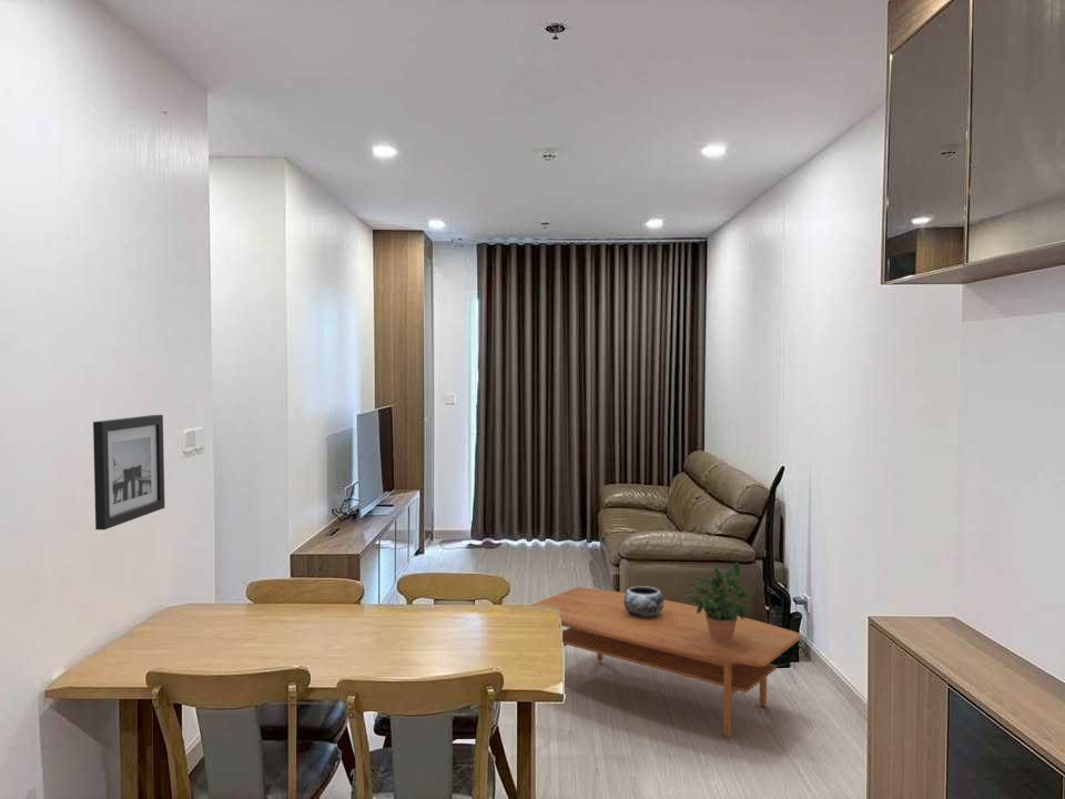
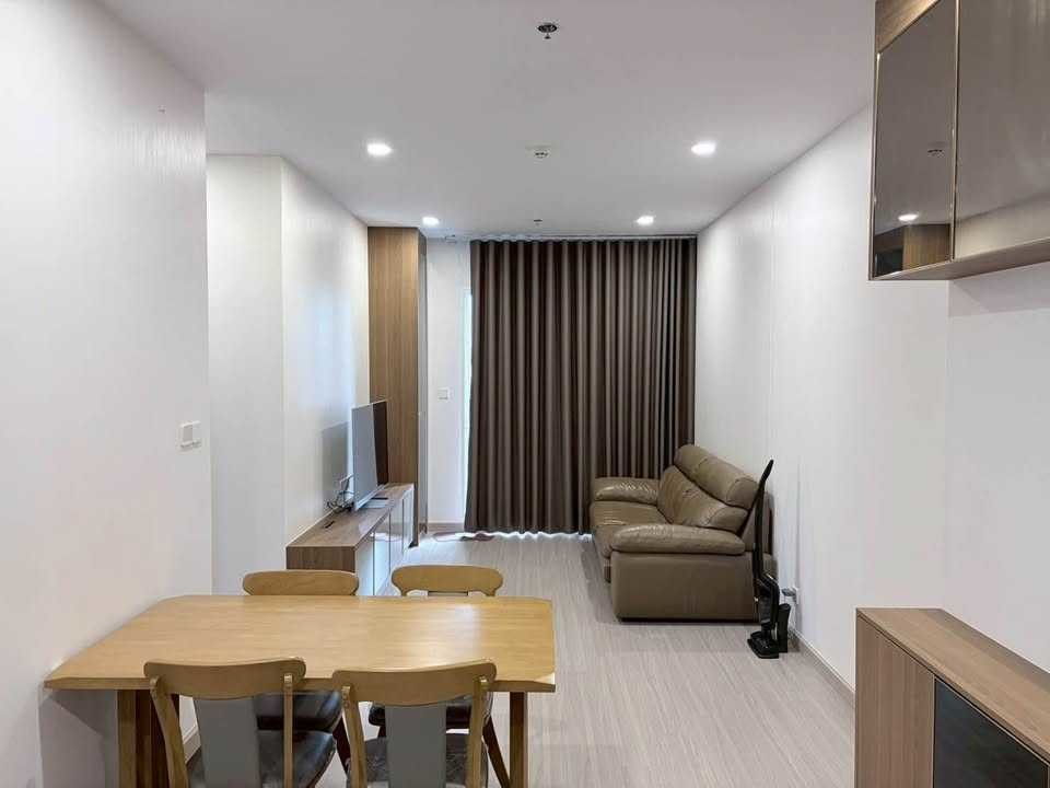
- coffee table (656, 657)
- decorative bowl (643, 601)
- wall art (131, 467)
- potted plant (716, 601)
